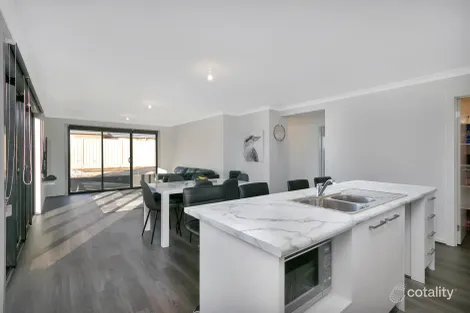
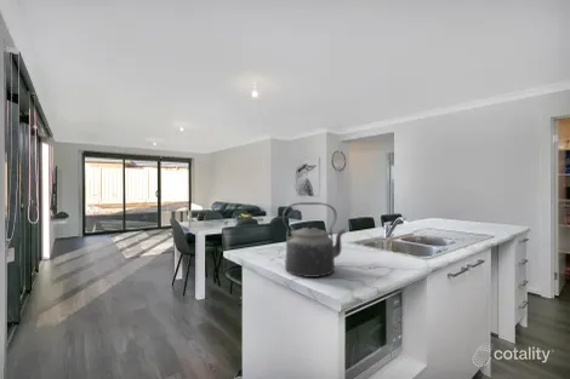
+ kettle (314, 236)
